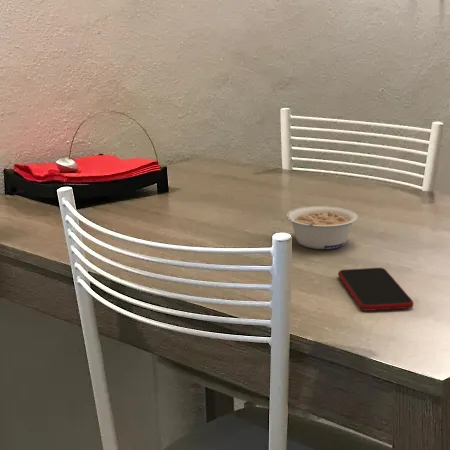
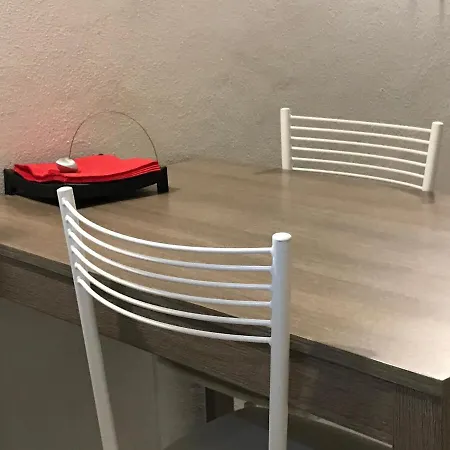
- legume (322, 226)
- smartphone (373, 287)
